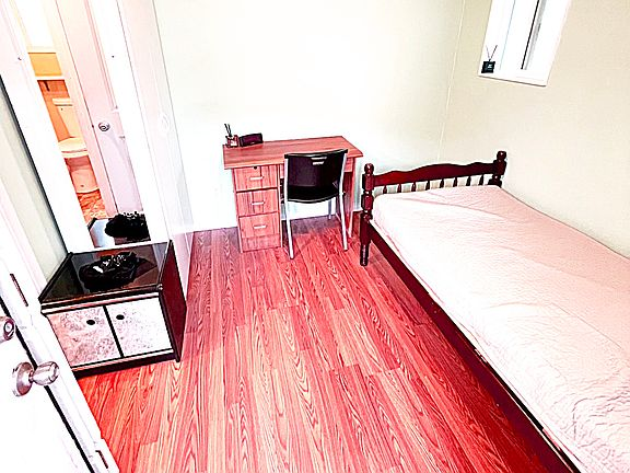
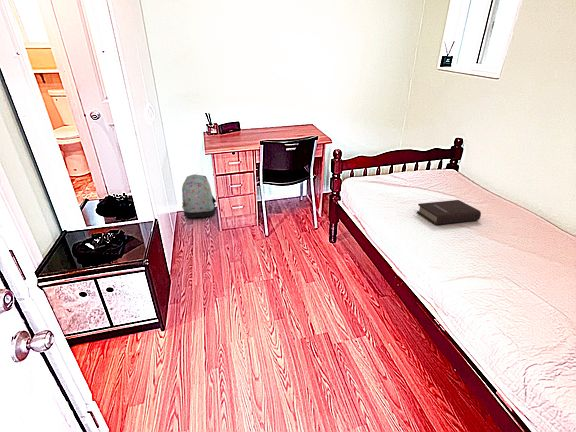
+ book (448, 212)
+ backpack (198, 196)
